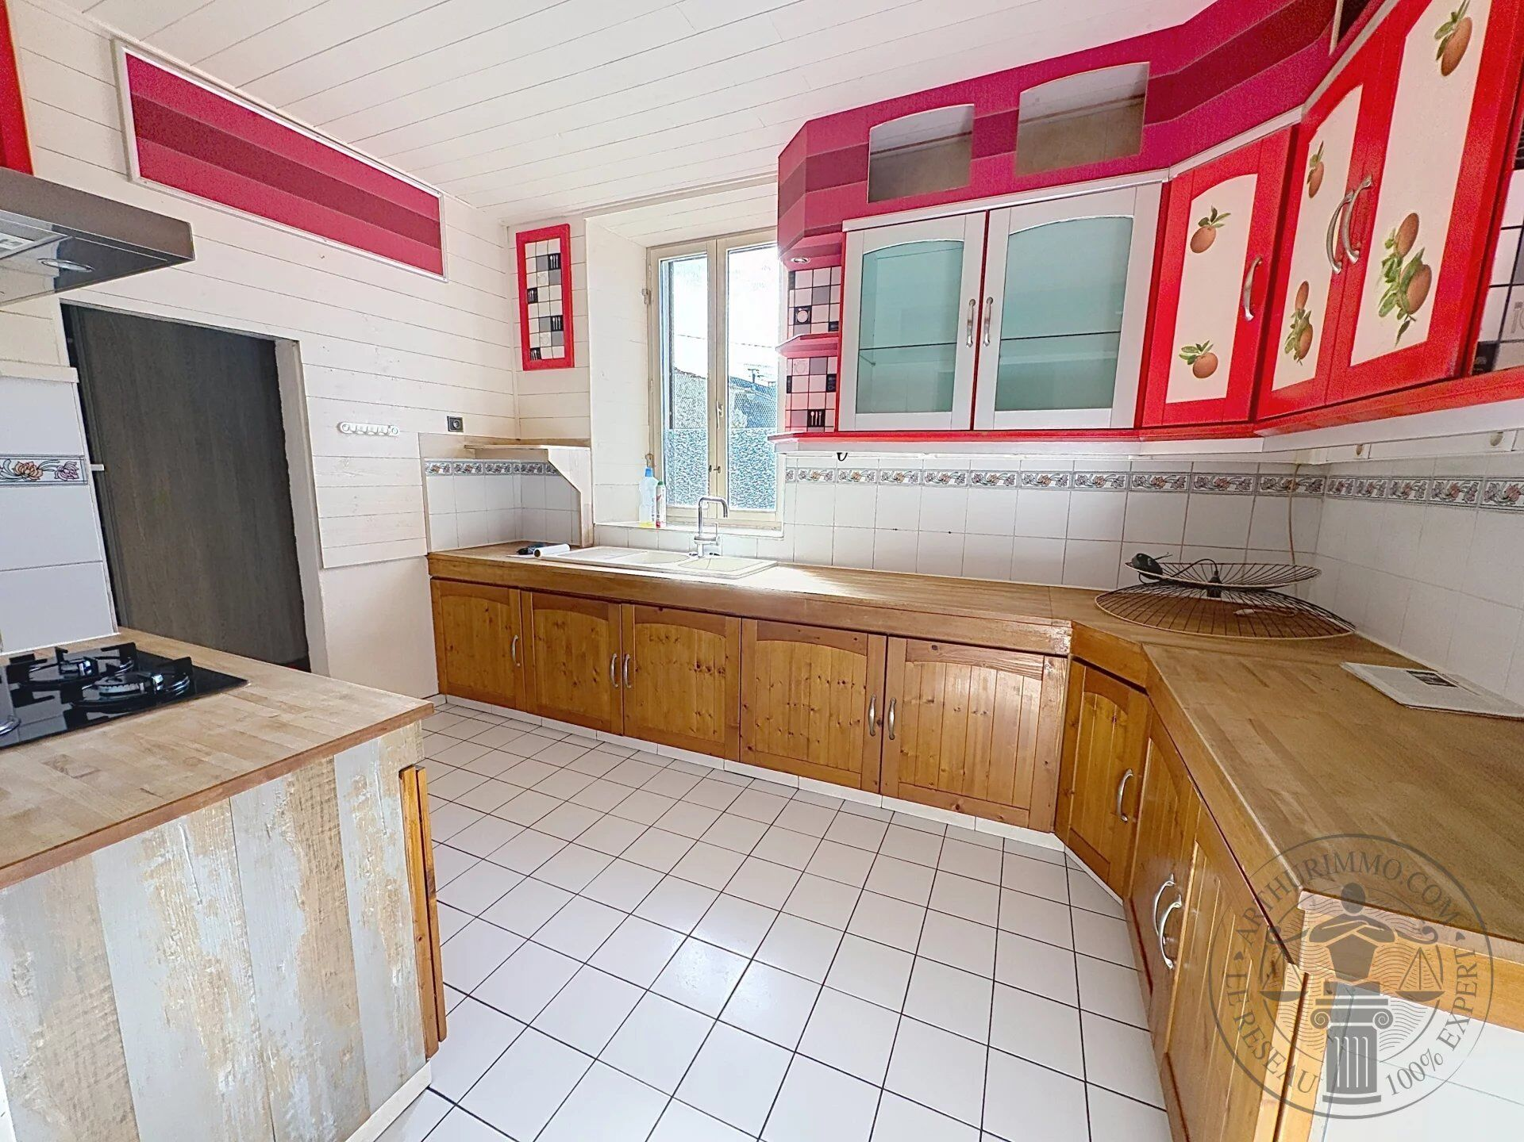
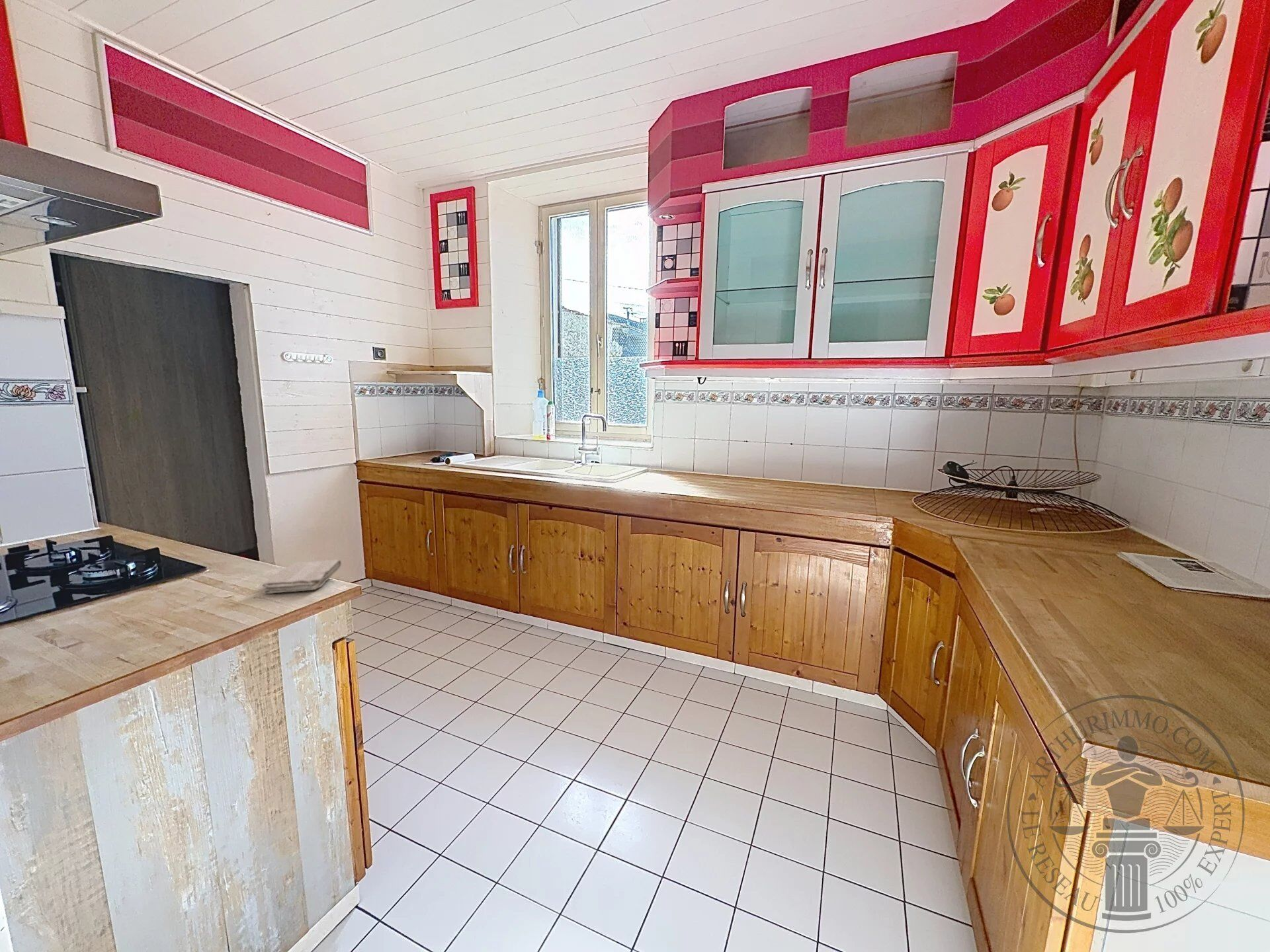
+ washcloth (304, 575)
